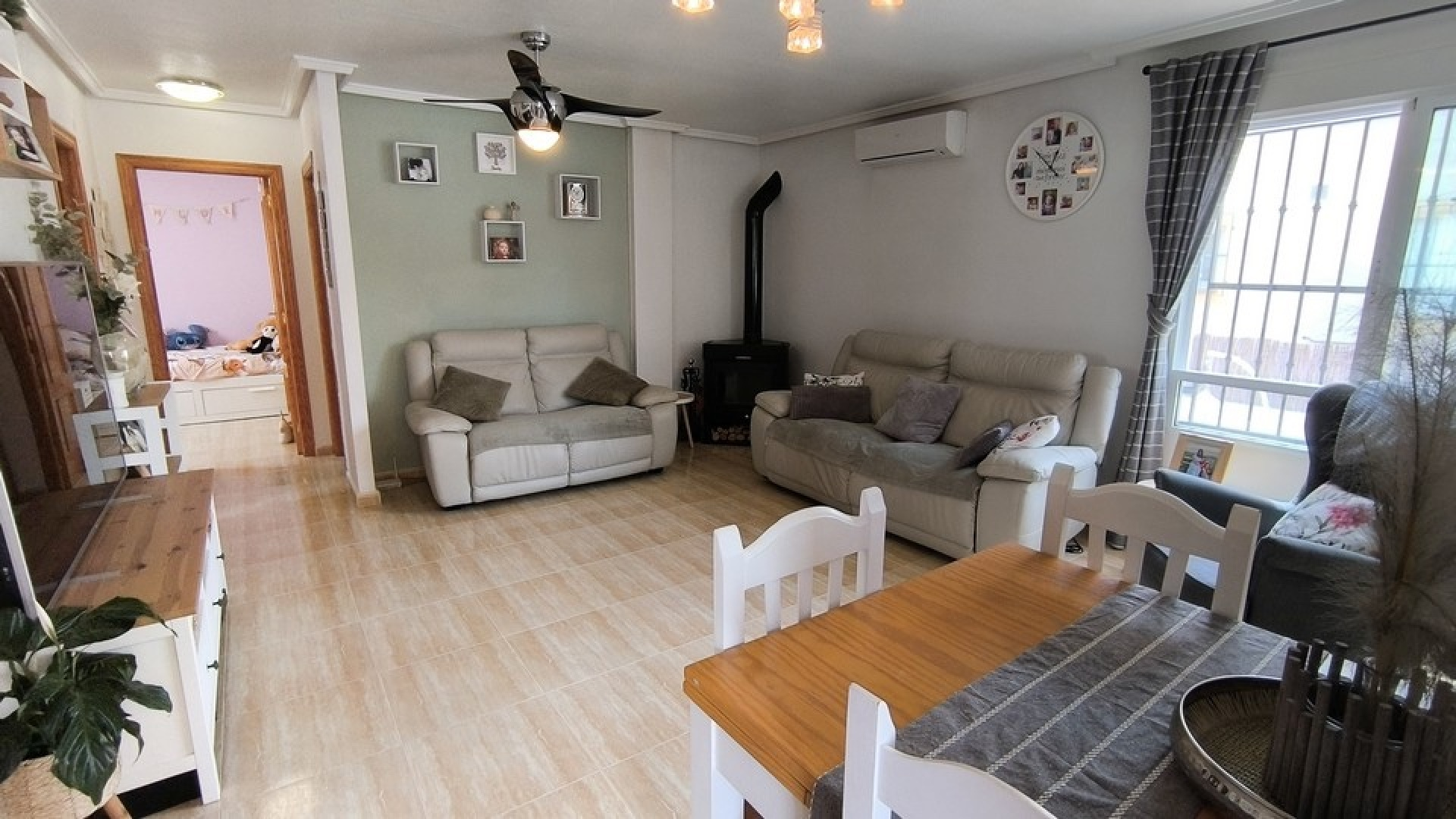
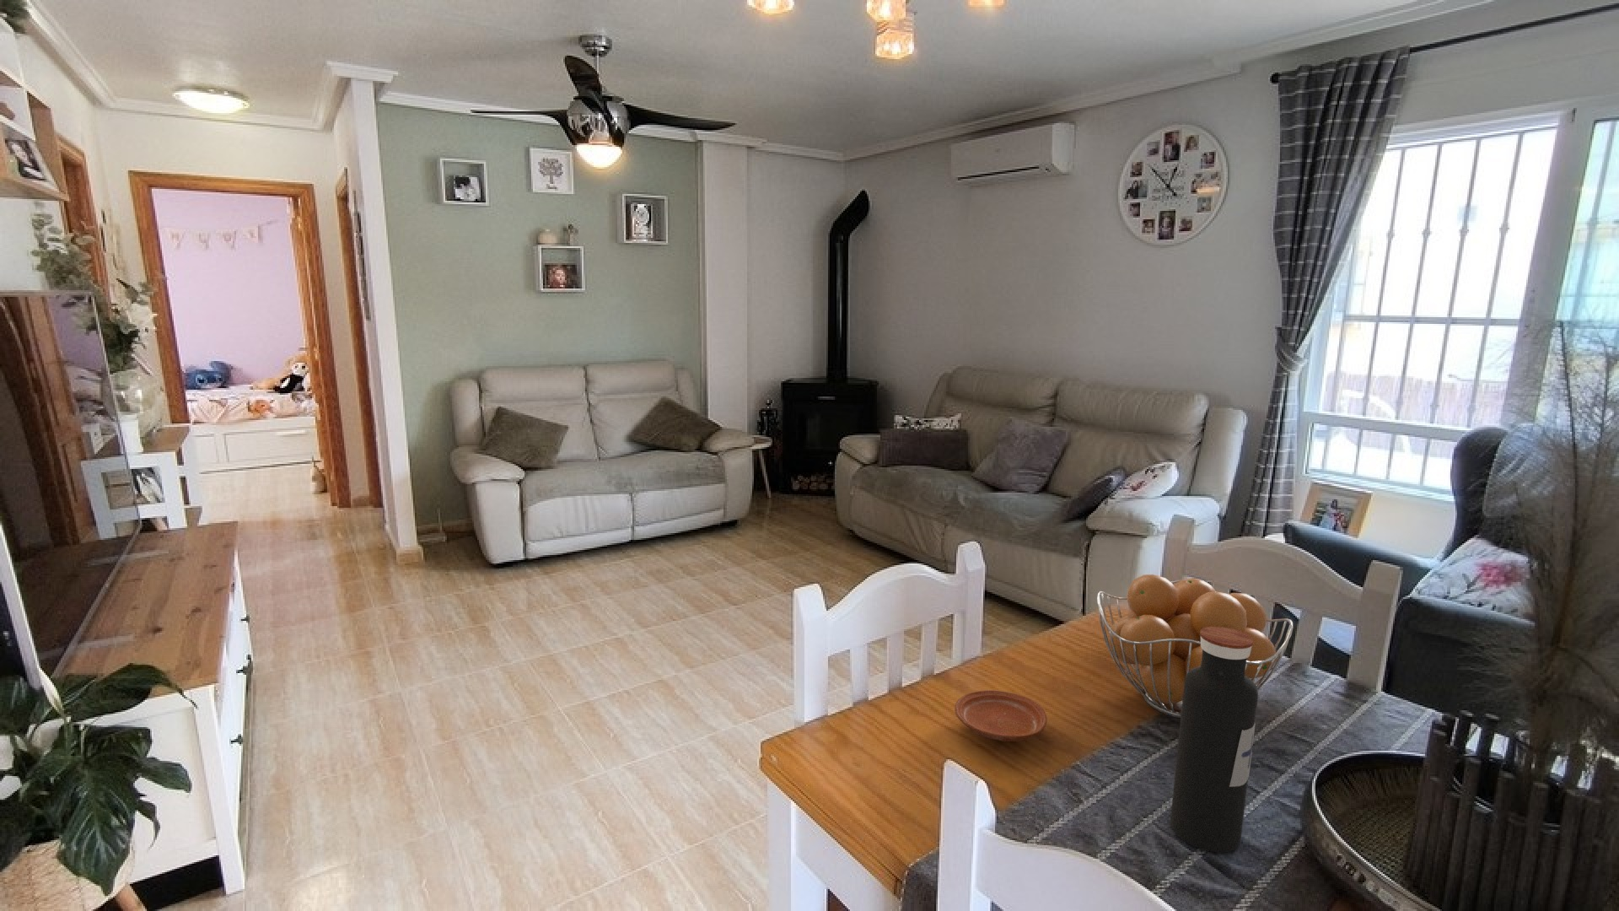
+ fruit basket (1186, 644)
+ plate (1000, 721)
+ water bottle (1215, 736)
